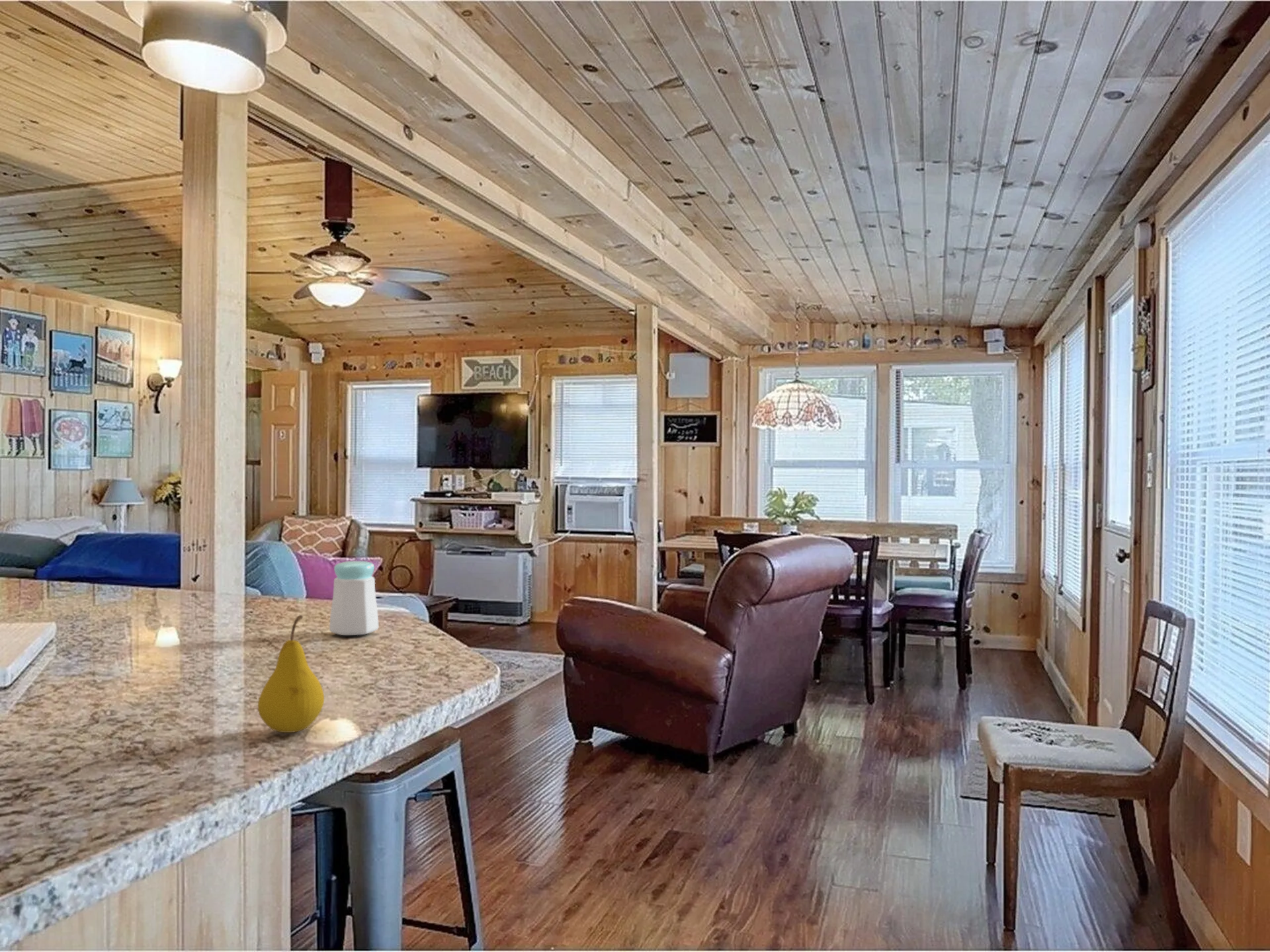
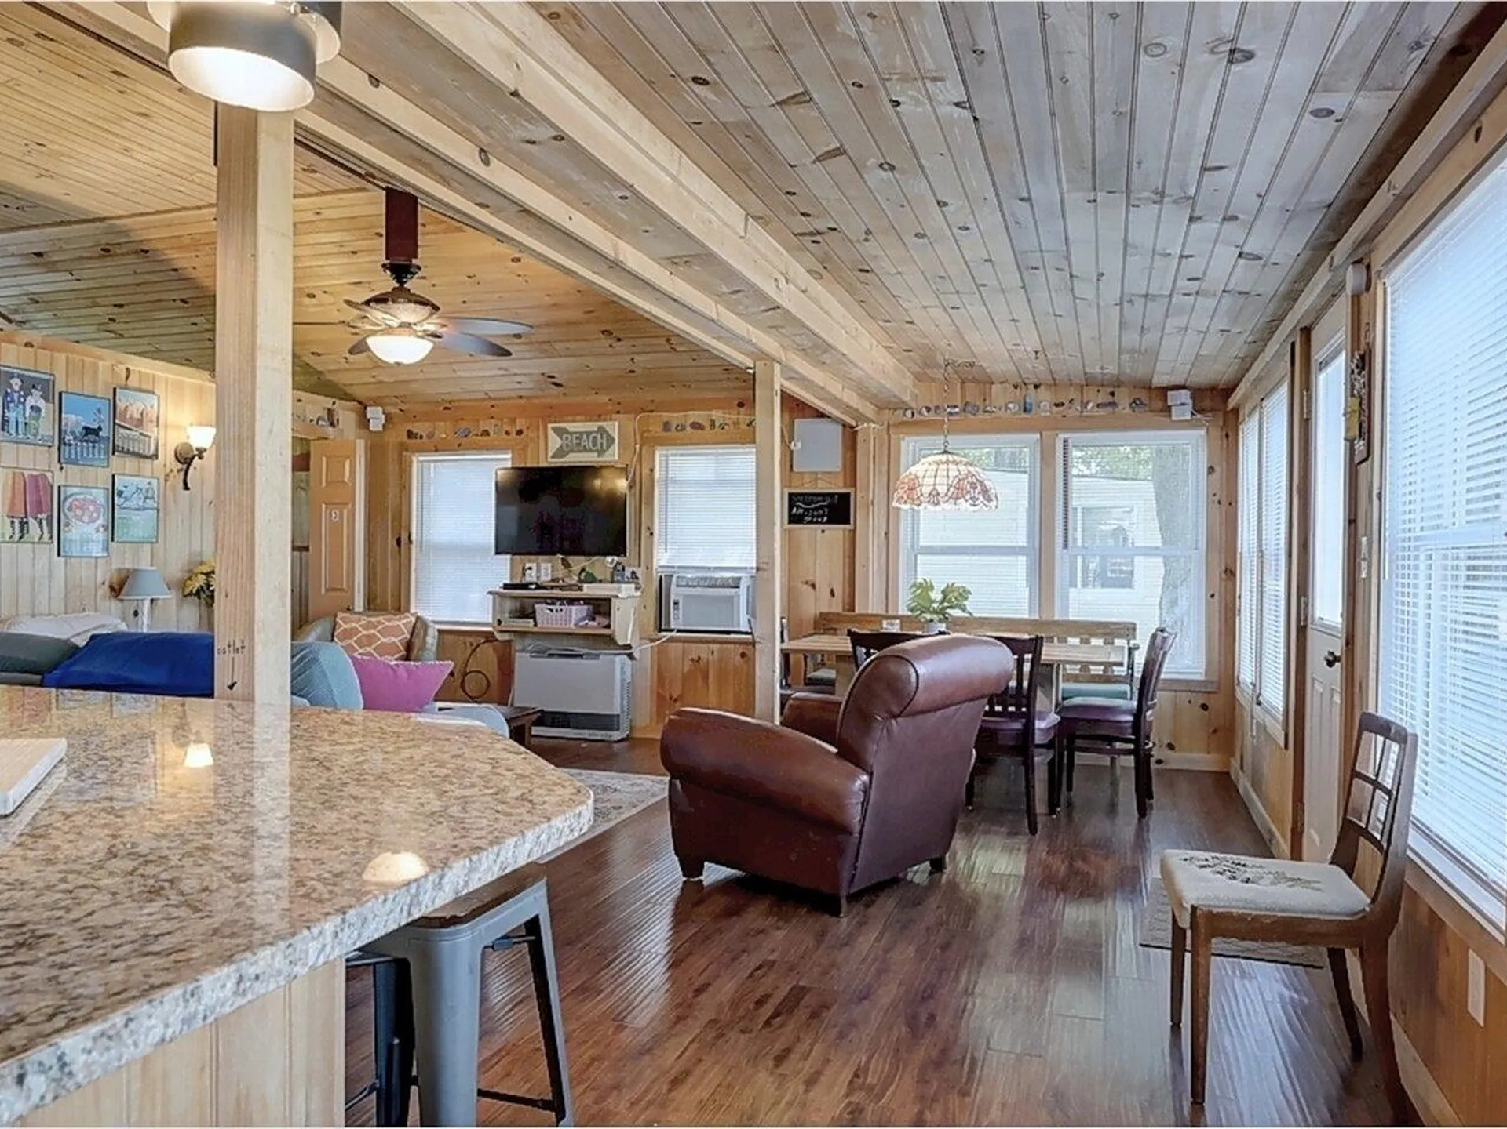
- fruit (291, 674)
- salt shaker (354, 597)
